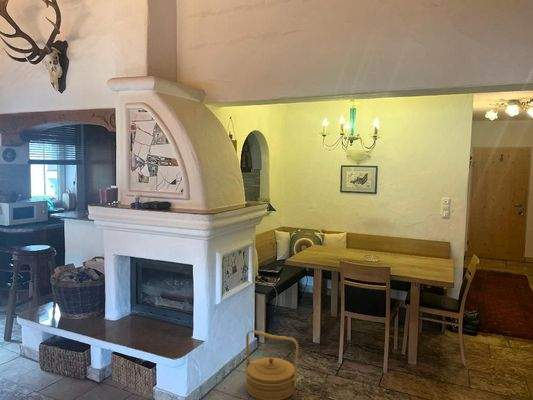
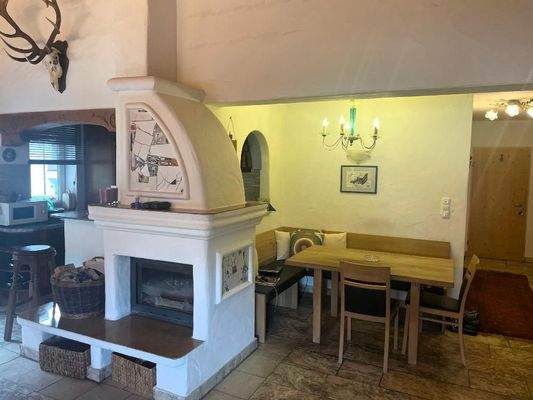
- woven basket (271, 361)
